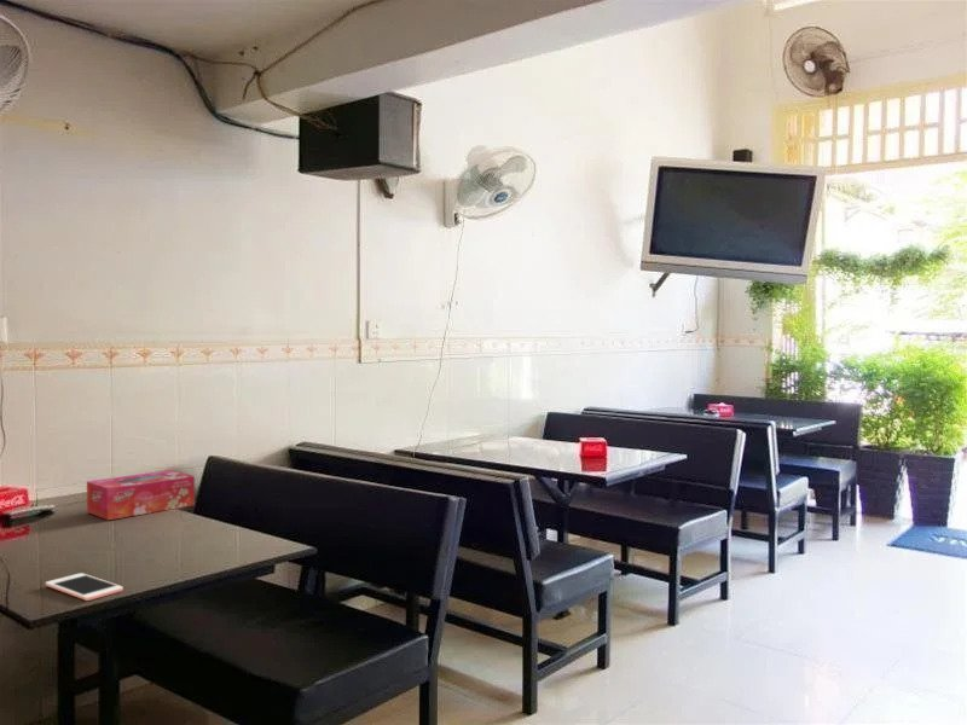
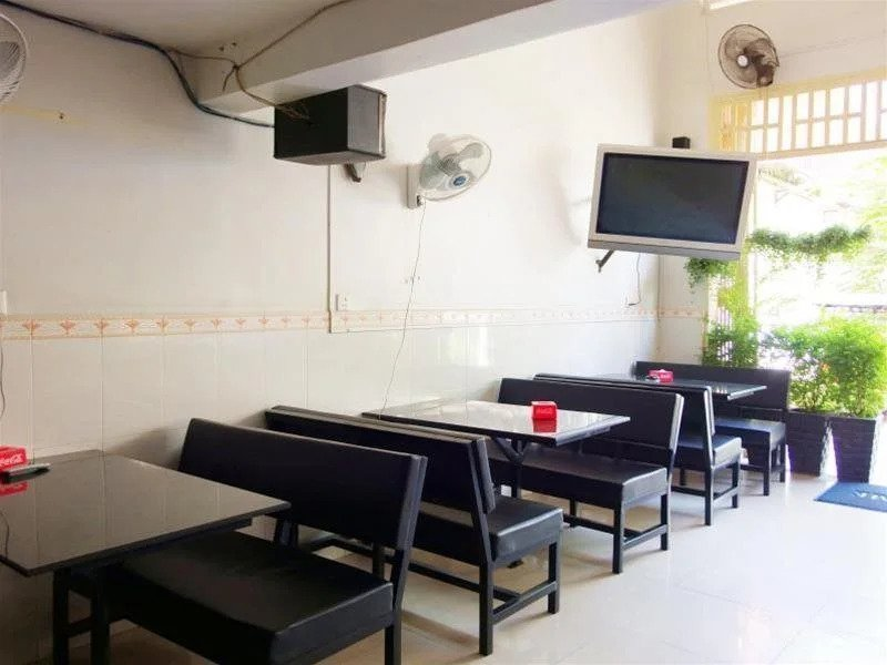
- tissue box (141, 493)
- cell phone (83, 586)
